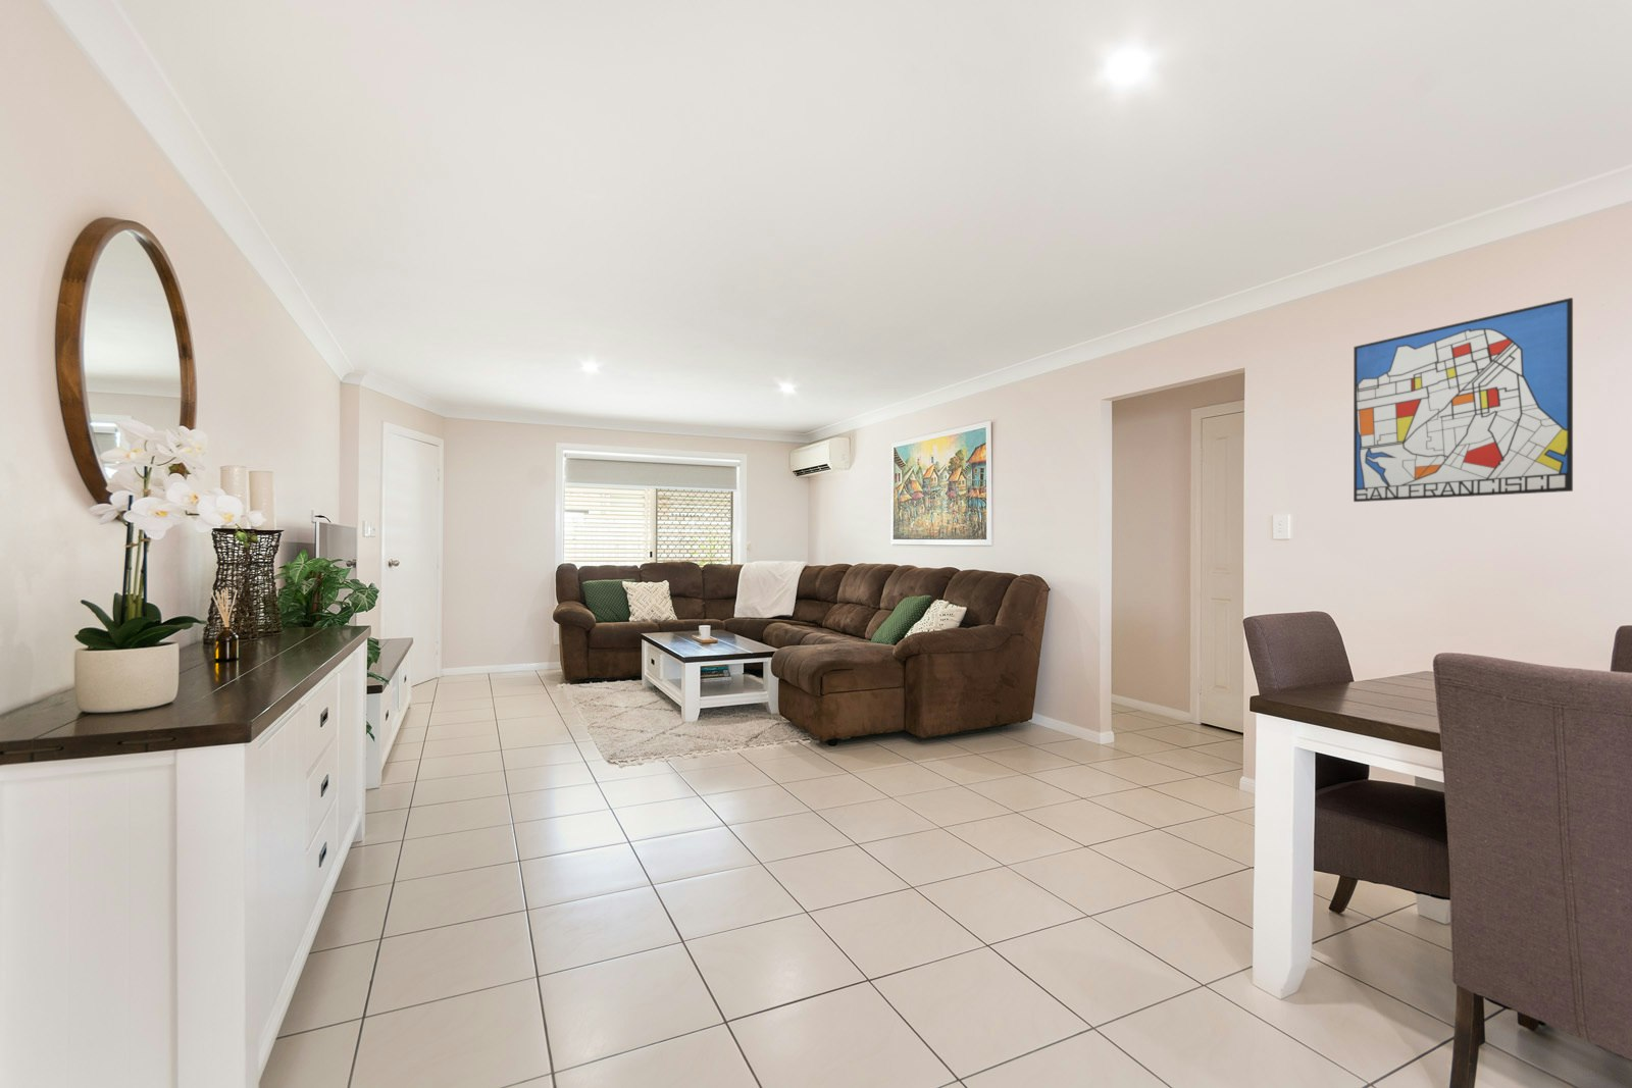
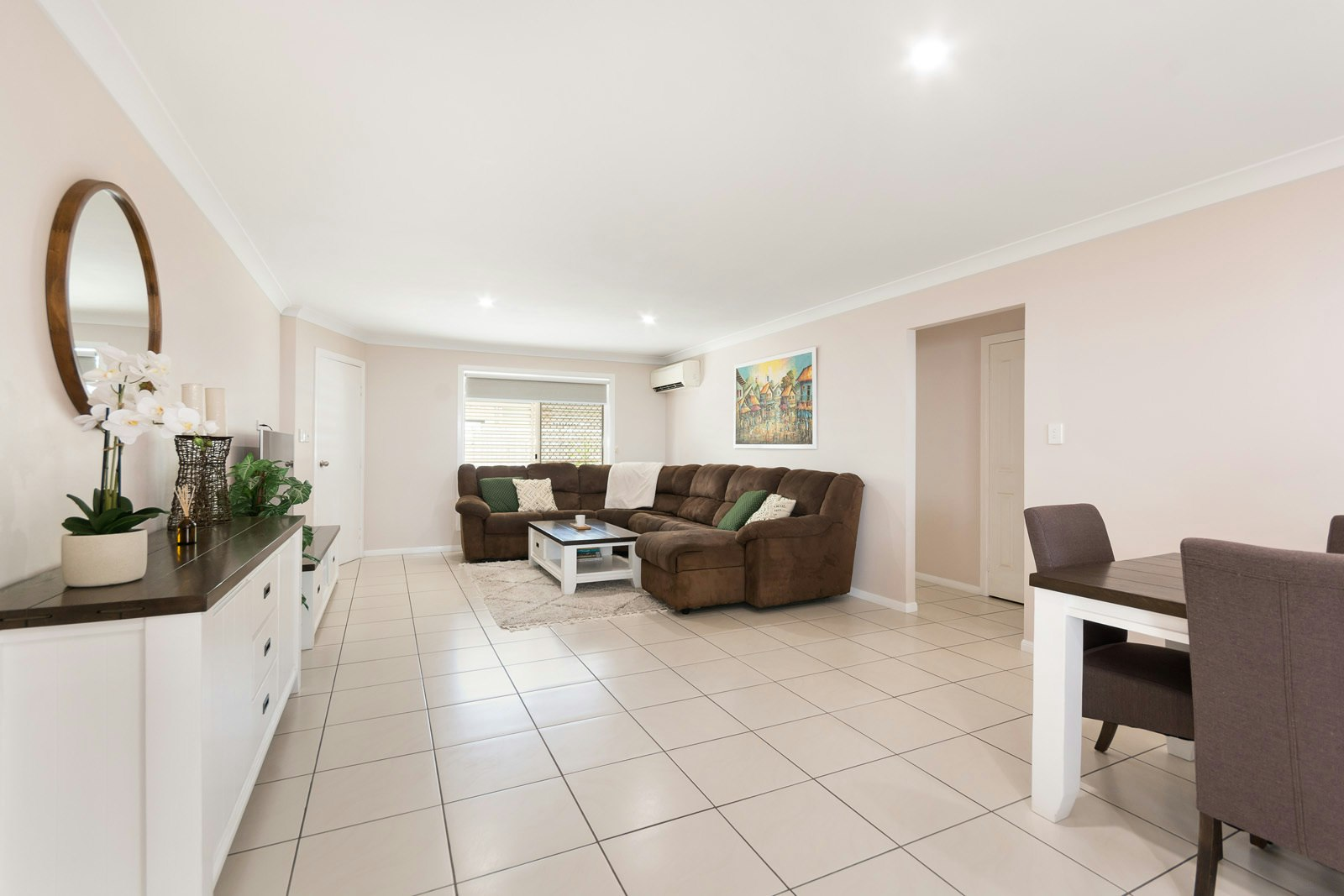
- wall art (1450, 410)
